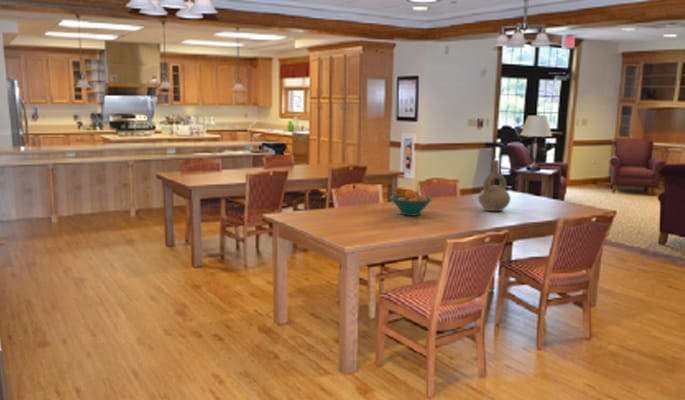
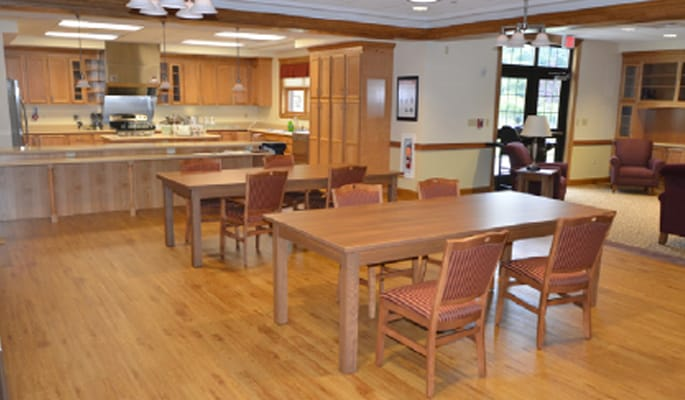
- fruit bowl (410, 202)
- decorative vase (495, 185)
